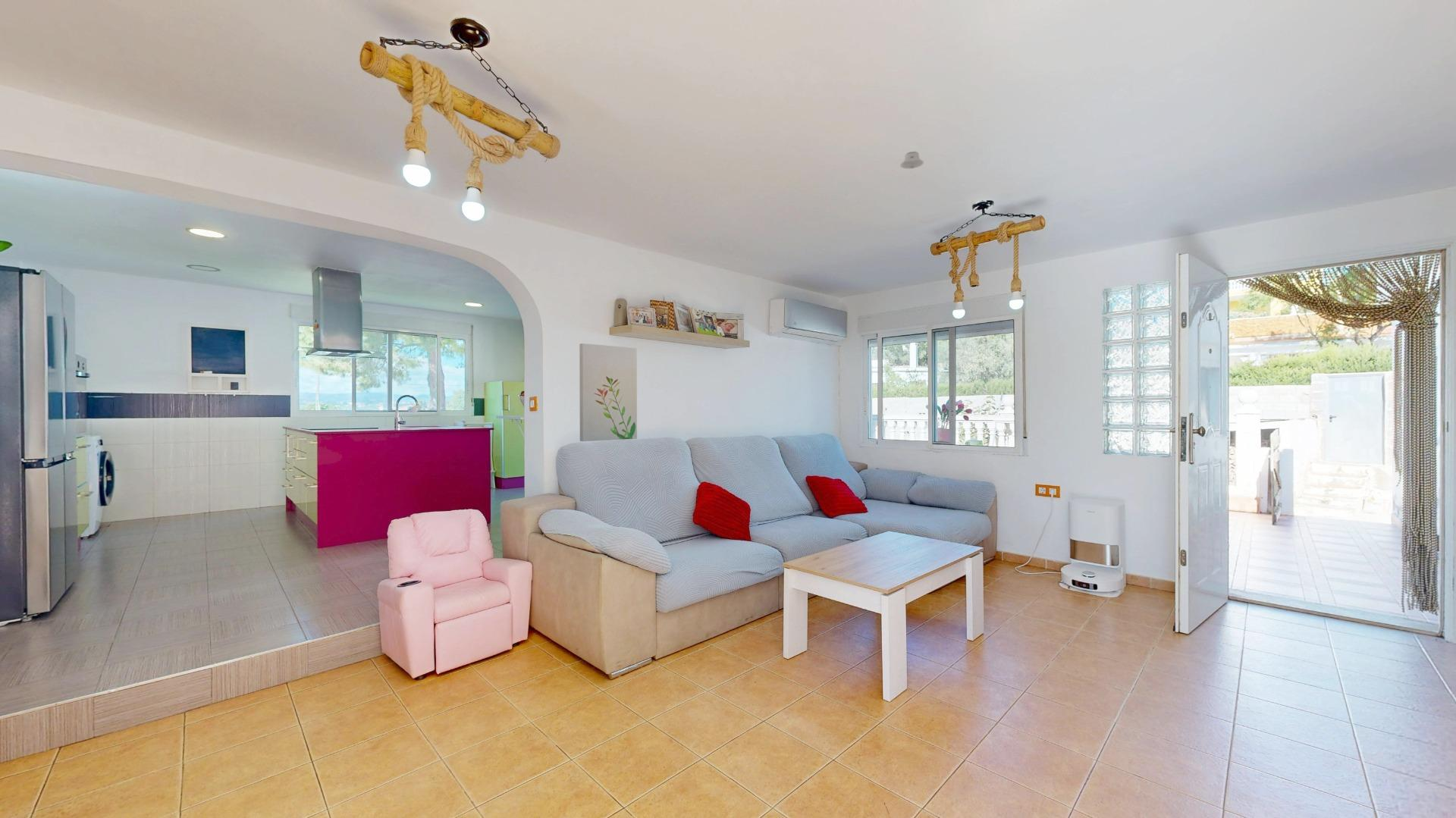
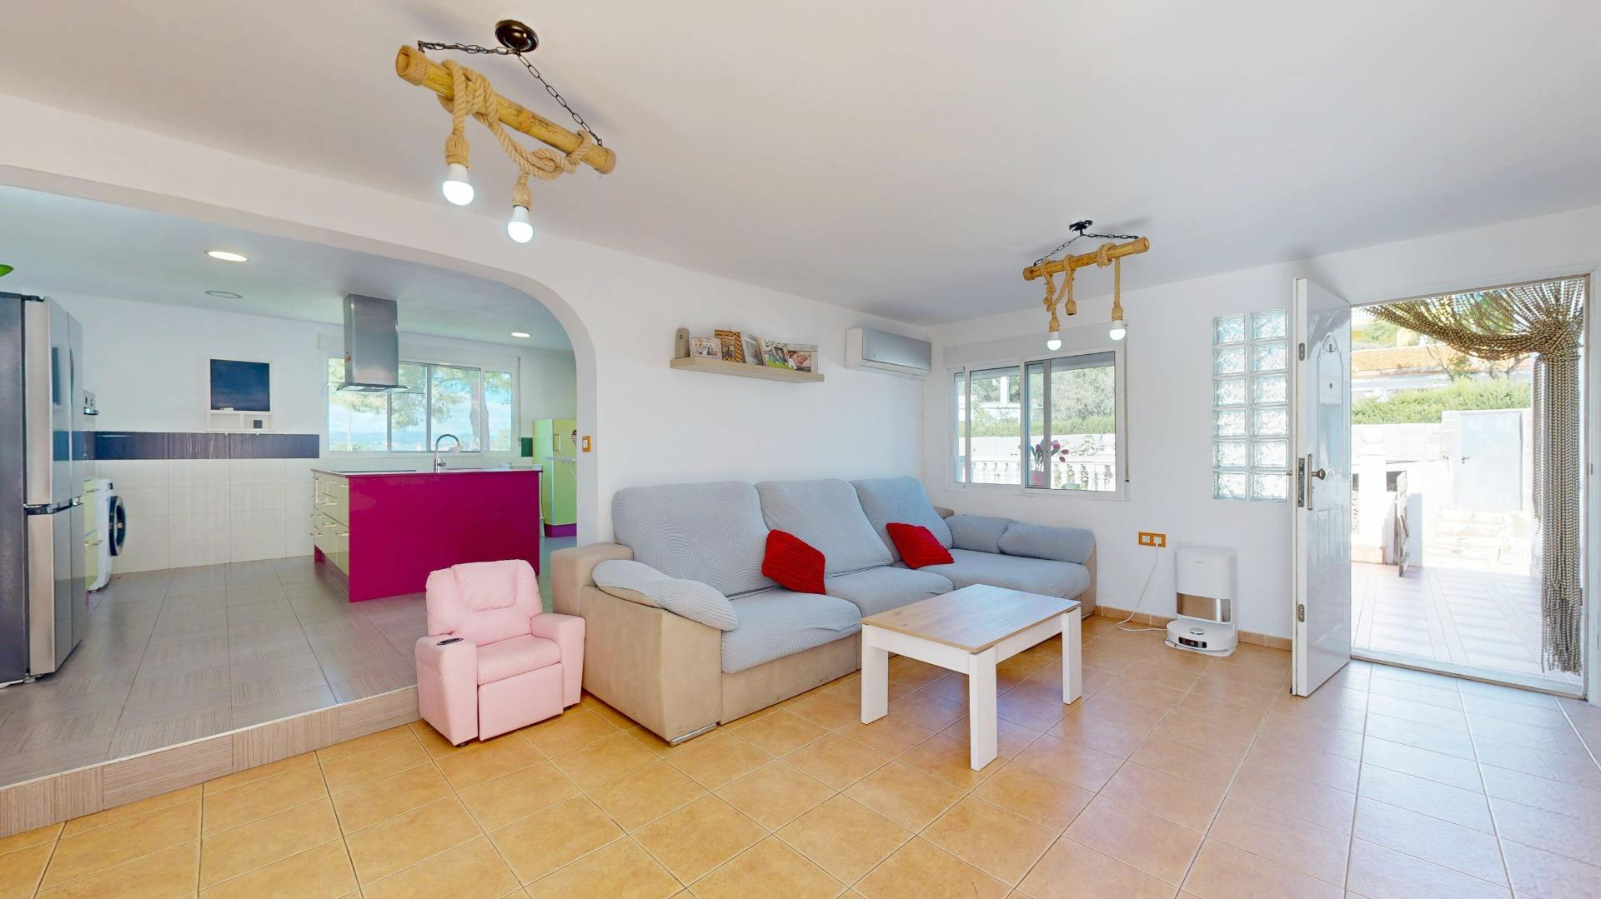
- recessed light (912, 159)
- wall art (609, 393)
